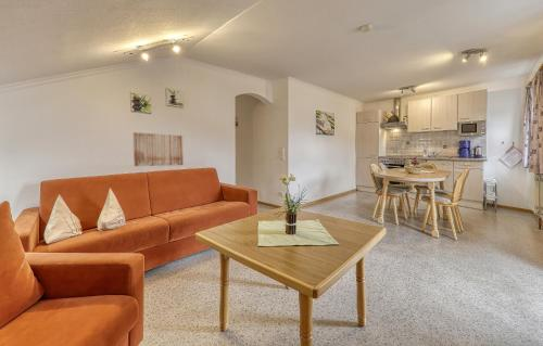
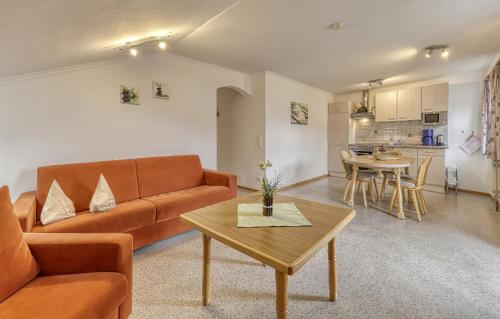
- wall art (160, 150)
